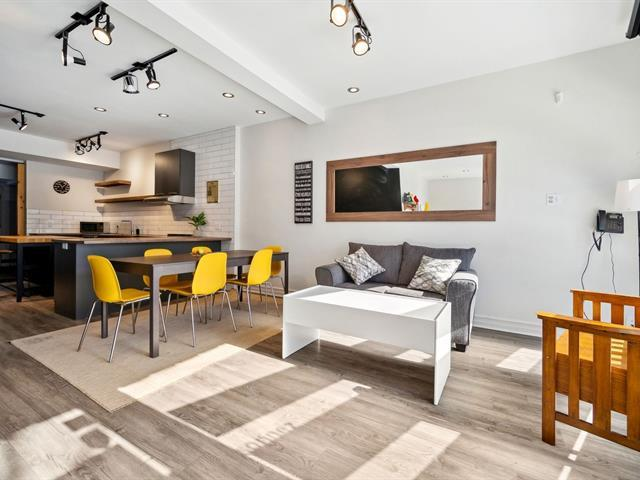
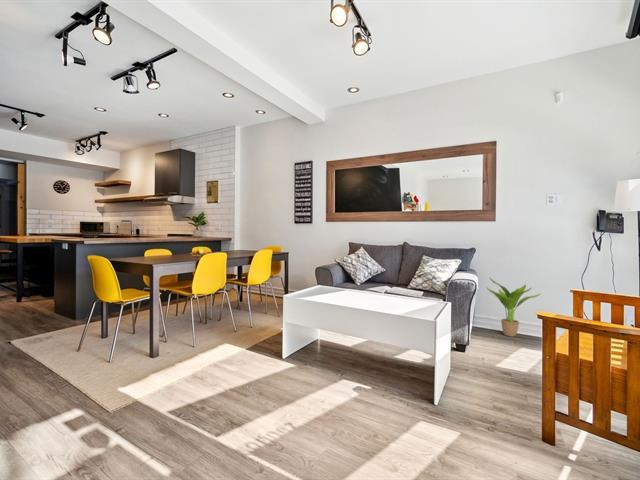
+ potted plant (512, 307)
